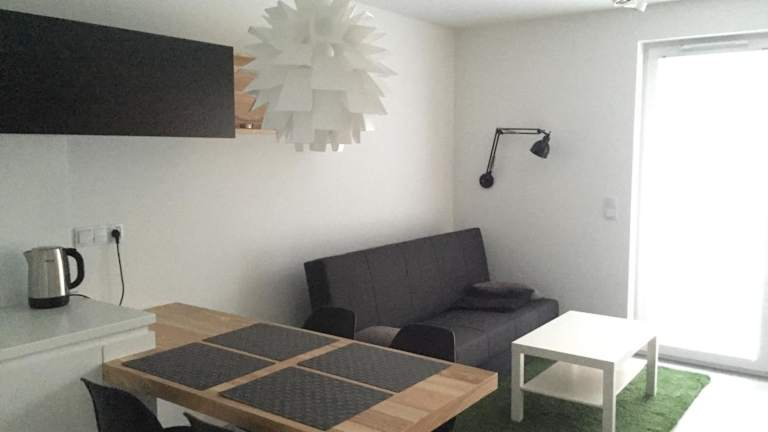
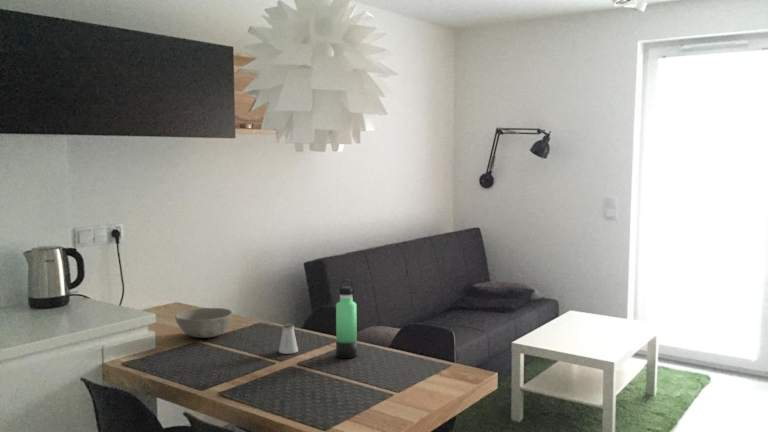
+ saltshaker (288, 337)
+ thermos bottle (346, 317)
+ bowl (204, 324)
